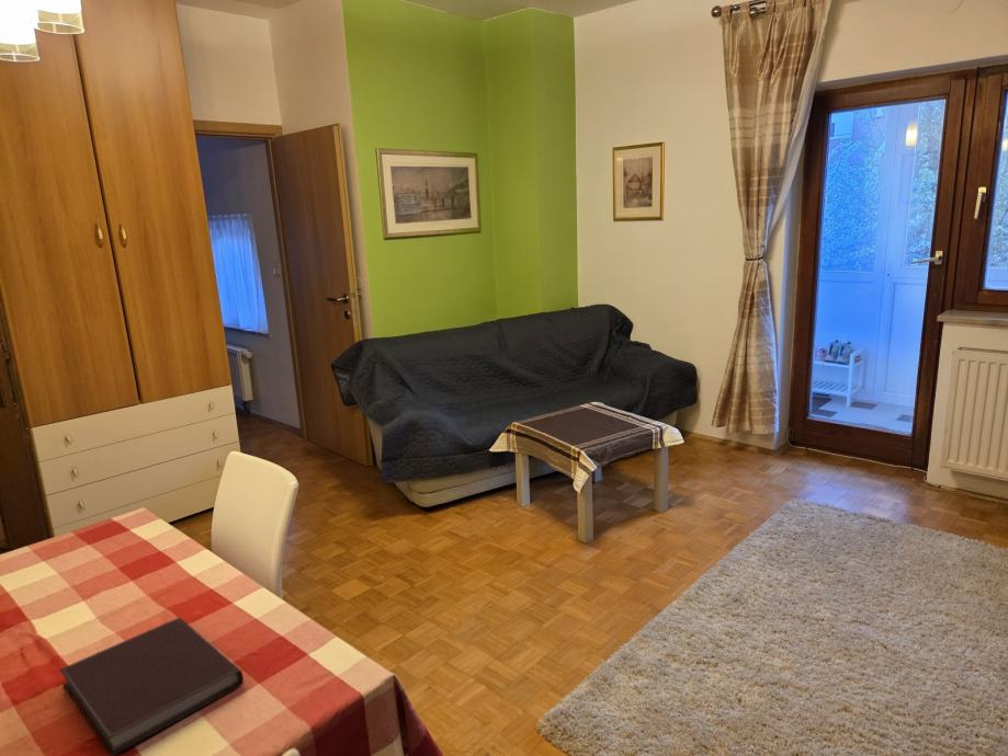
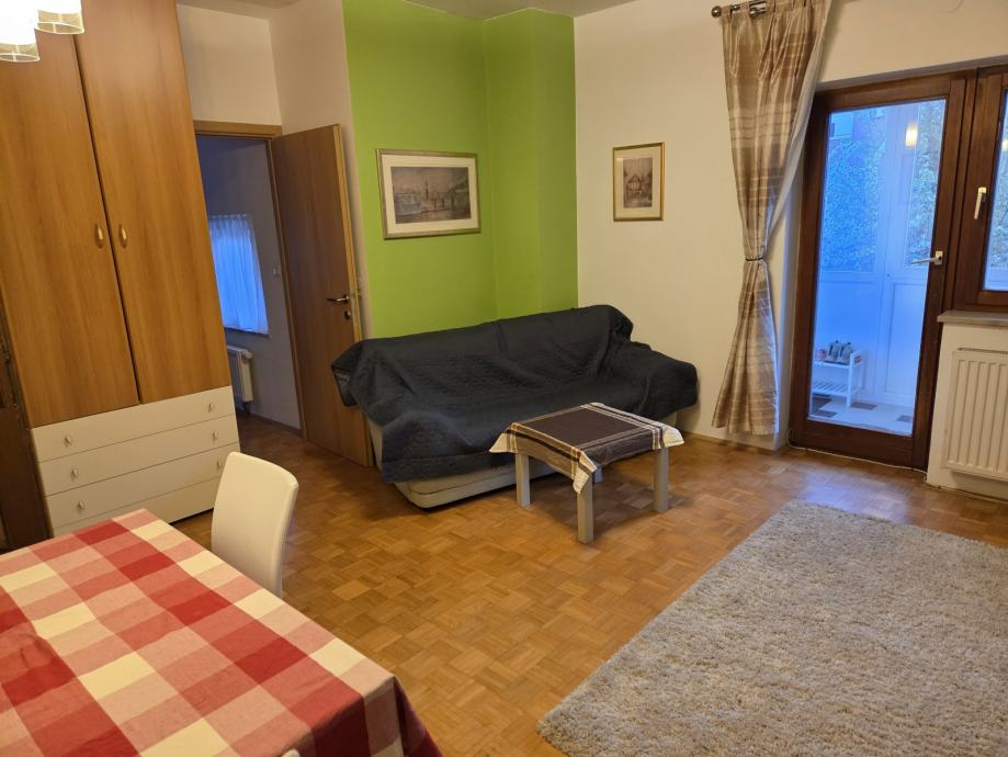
- notebook (150, 676)
